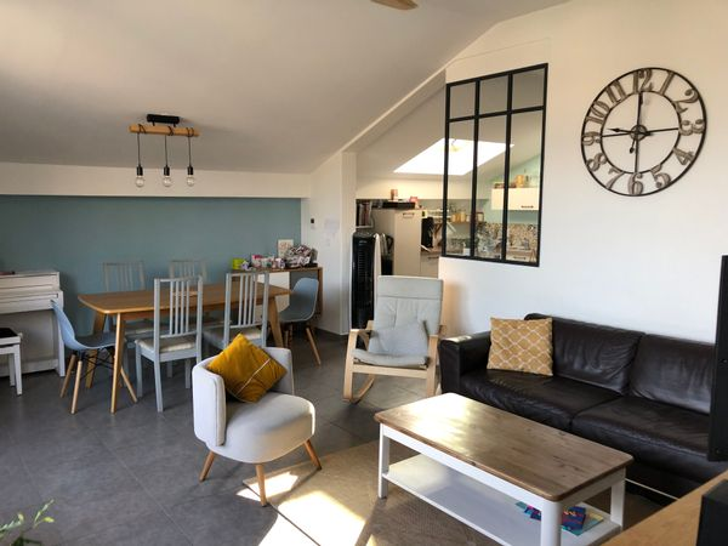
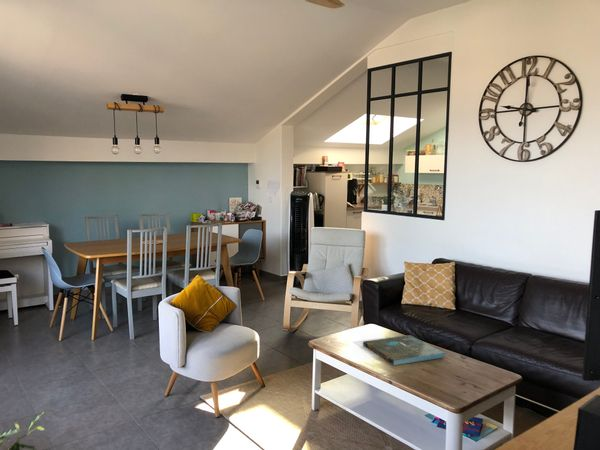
+ board game (402, 347)
